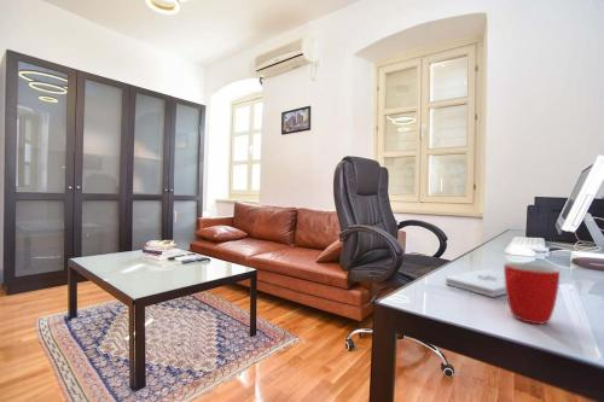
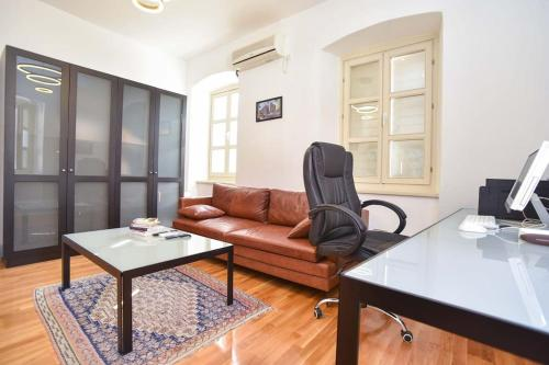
- notepad (488, 280)
- mug (525, 293)
